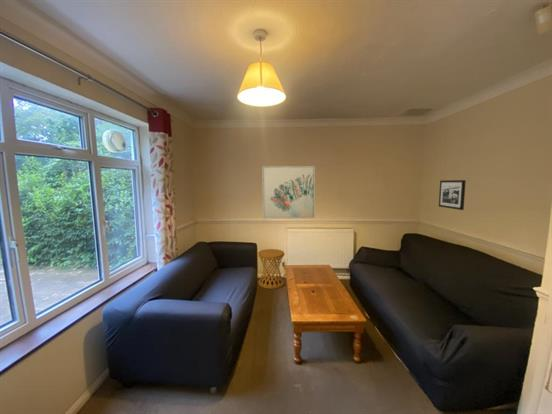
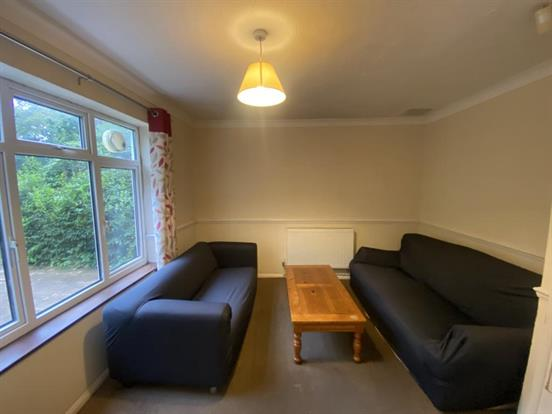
- side table (271, 268)
- picture frame (451, 194)
- wall art (288, 192)
